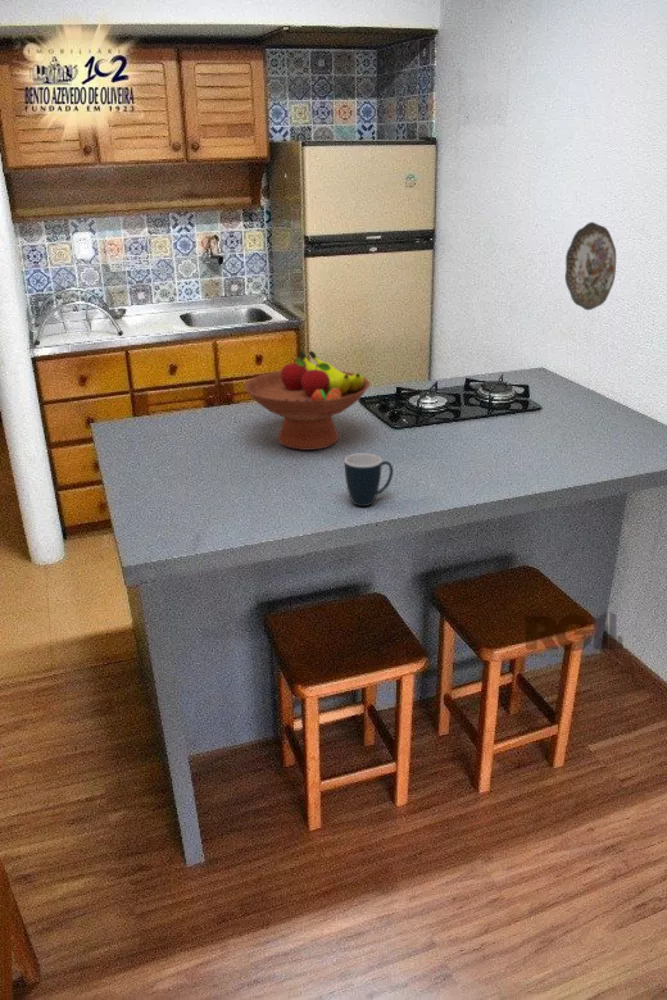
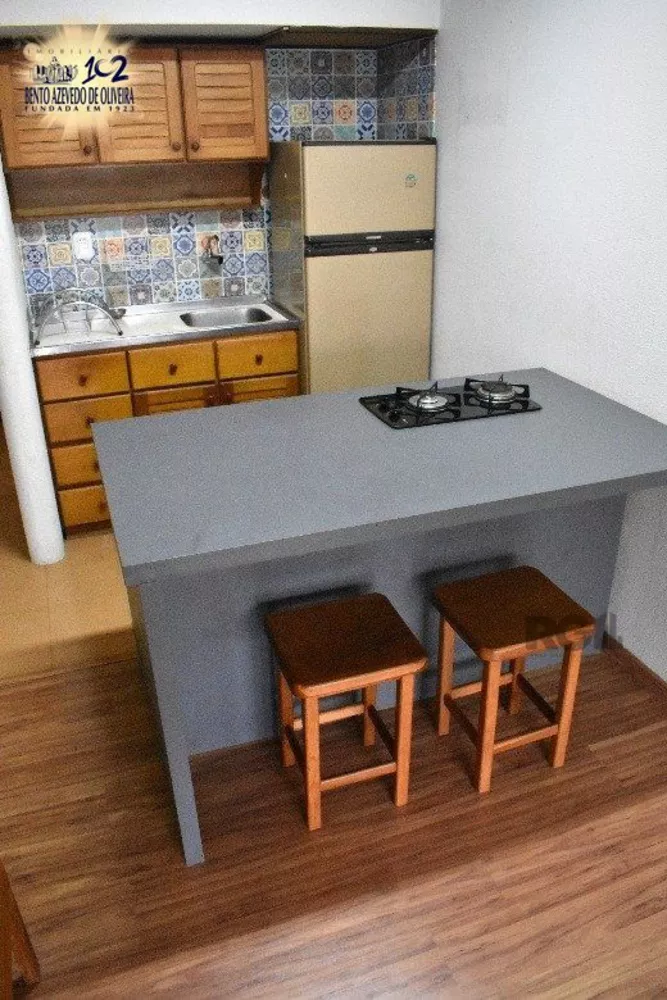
- decorative plate (592, 266)
- fruit bowl (307, 401)
- mug (369, 480)
